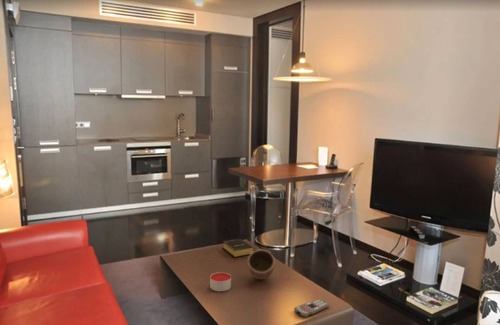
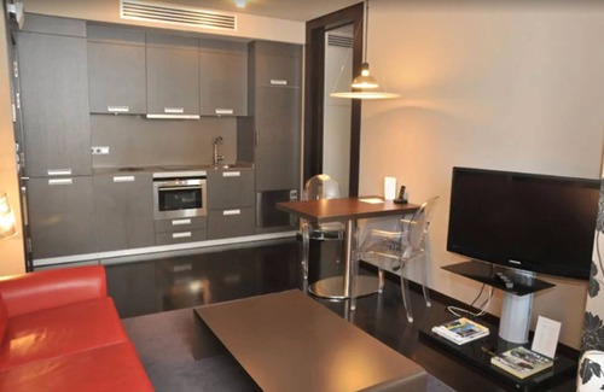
- decorative bowl (260, 266)
- candle (220, 281)
- remote control (312, 307)
- book (237, 247)
